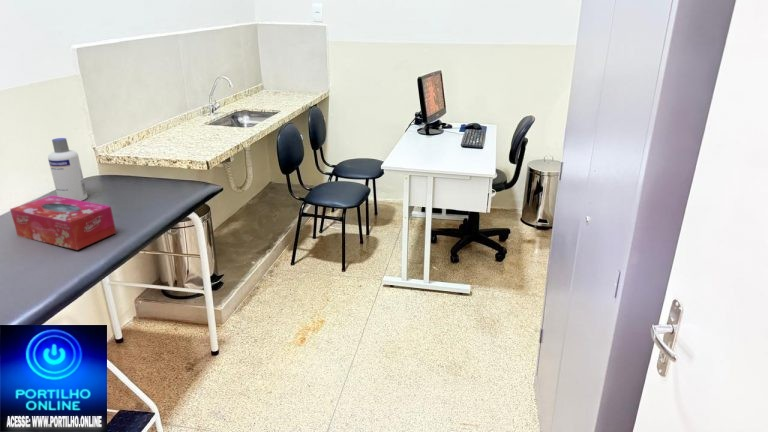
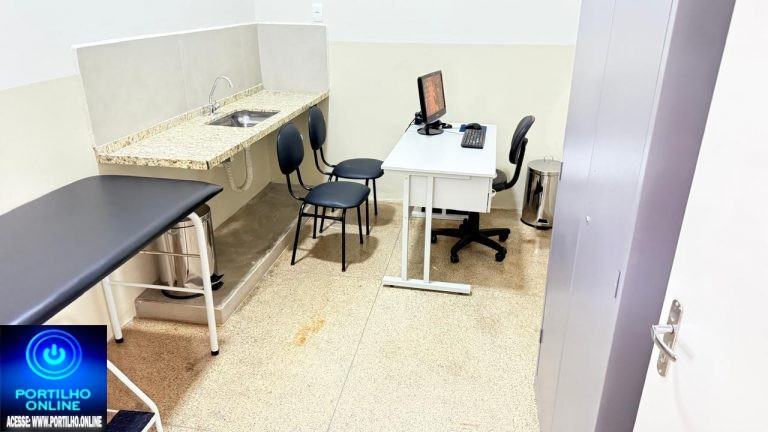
- tissue box (64, 221)
- screw cap bottle (66, 169)
